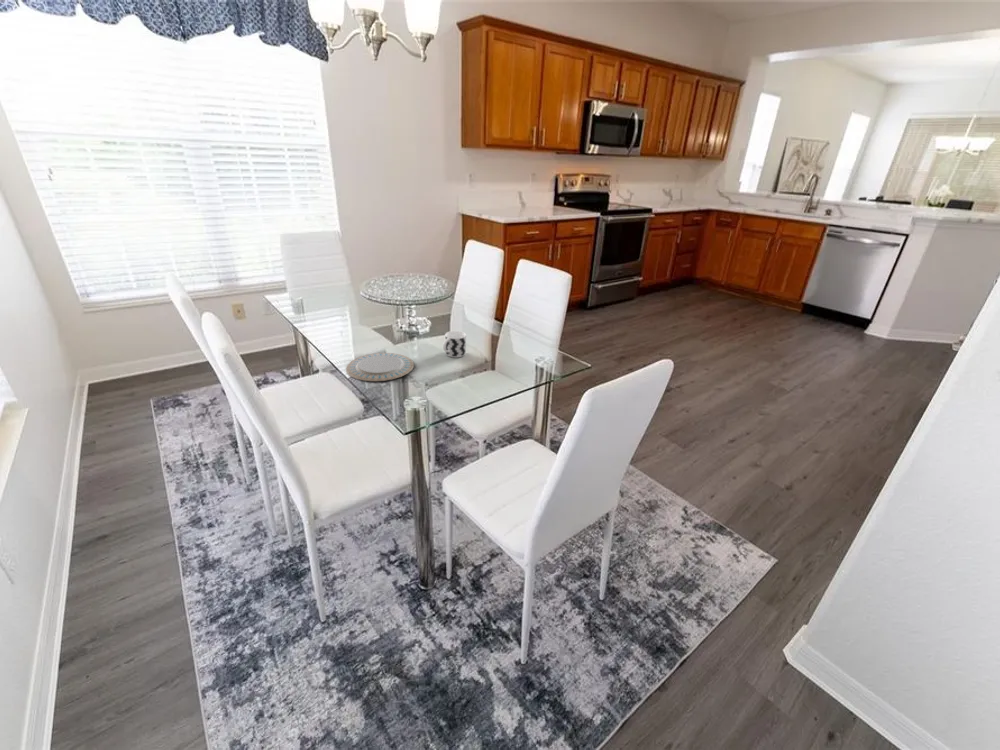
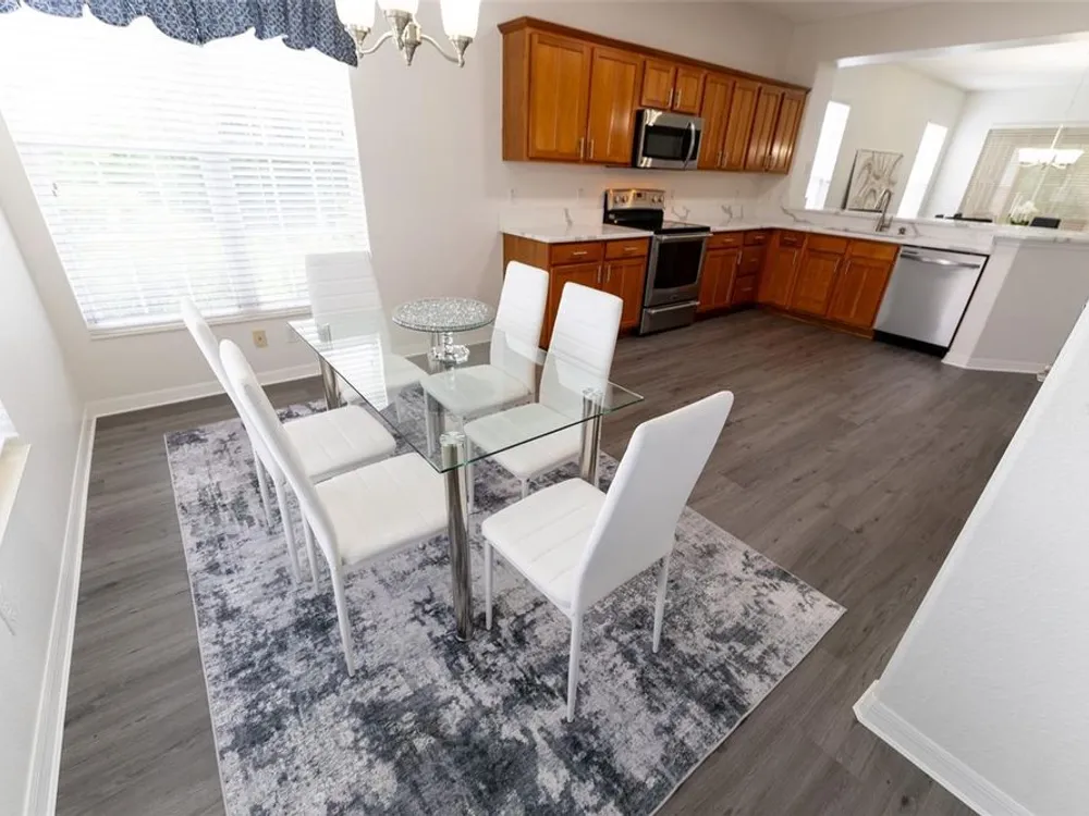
- chinaware (380, 364)
- cup (453, 345)
